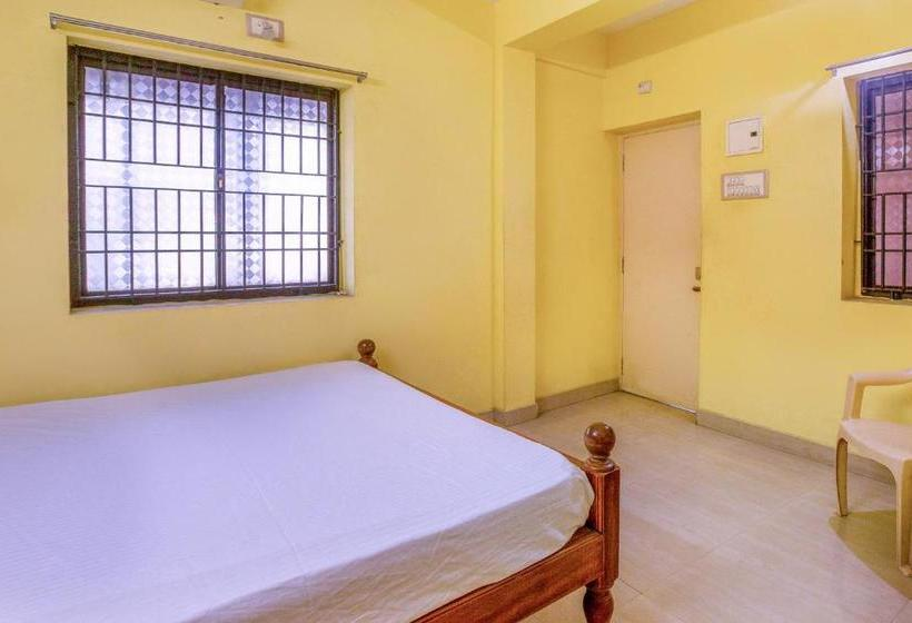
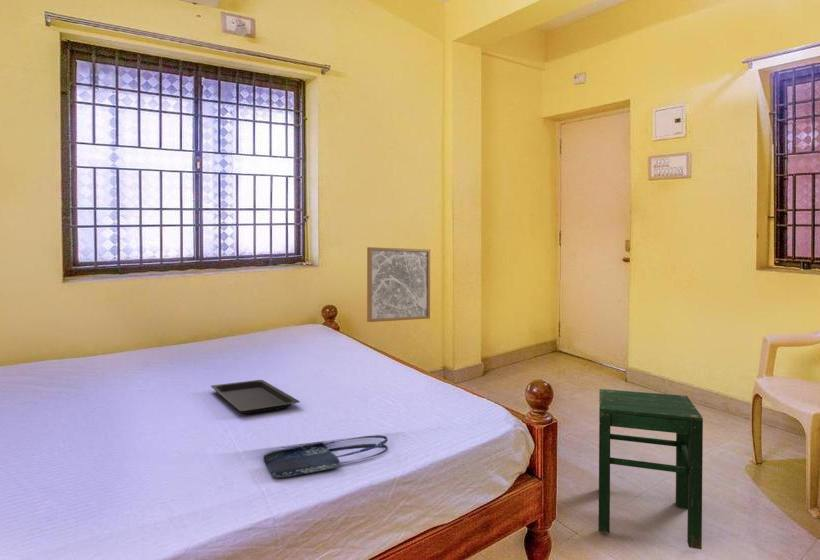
+ wall art (399, 284)
+ serving tray (252, 396)
+ shopping bag (330, 452)
+ stool (644, 462)
